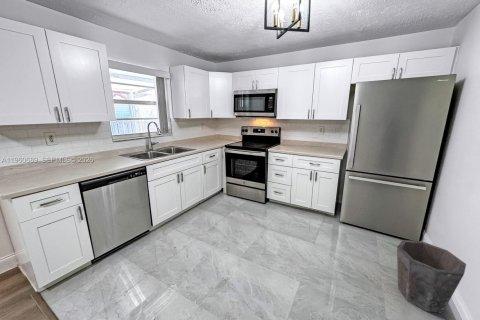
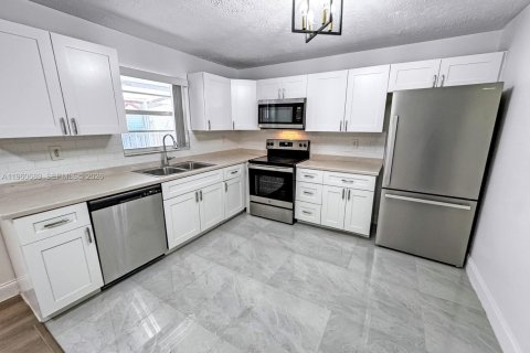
- waste bin (424, 276)
